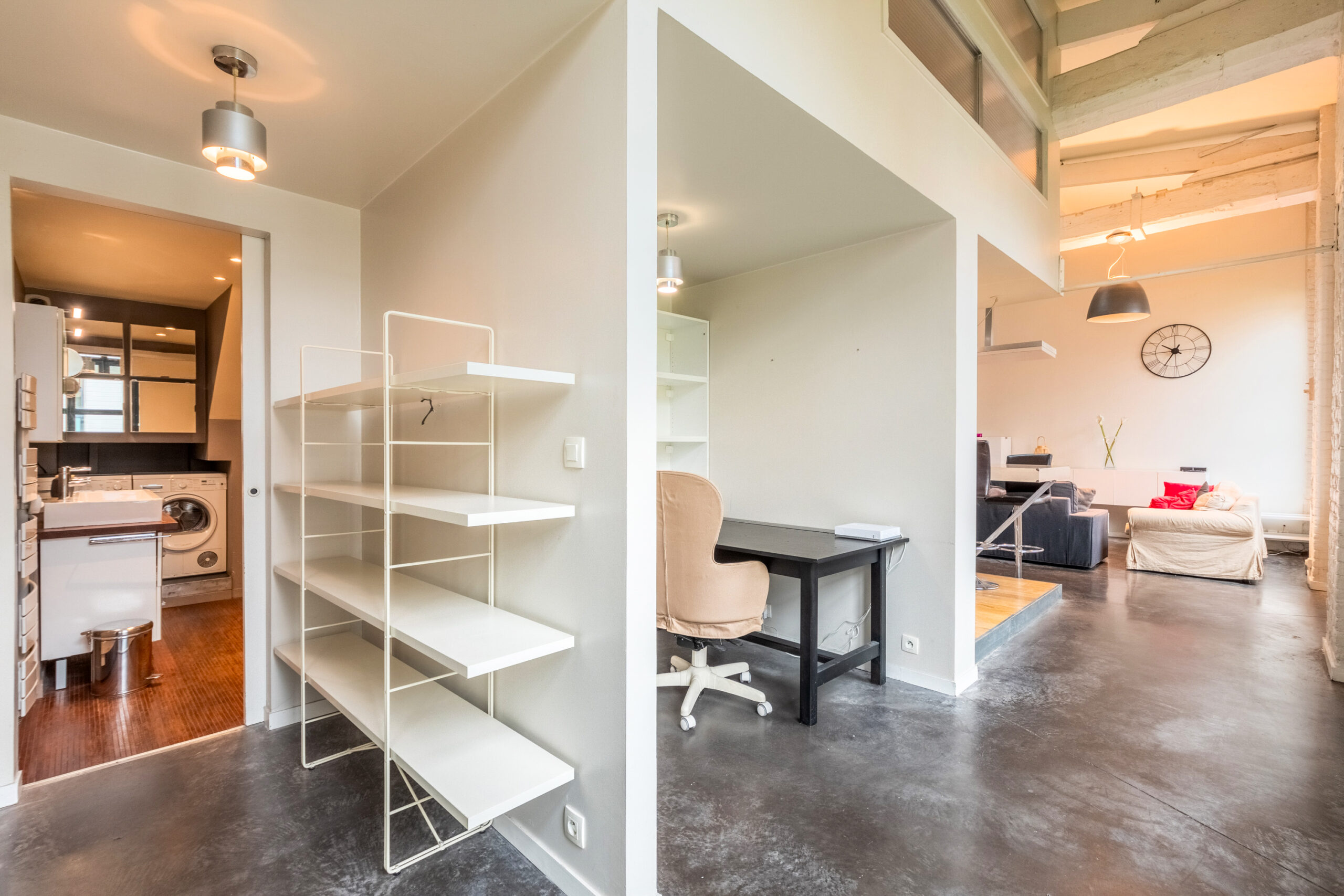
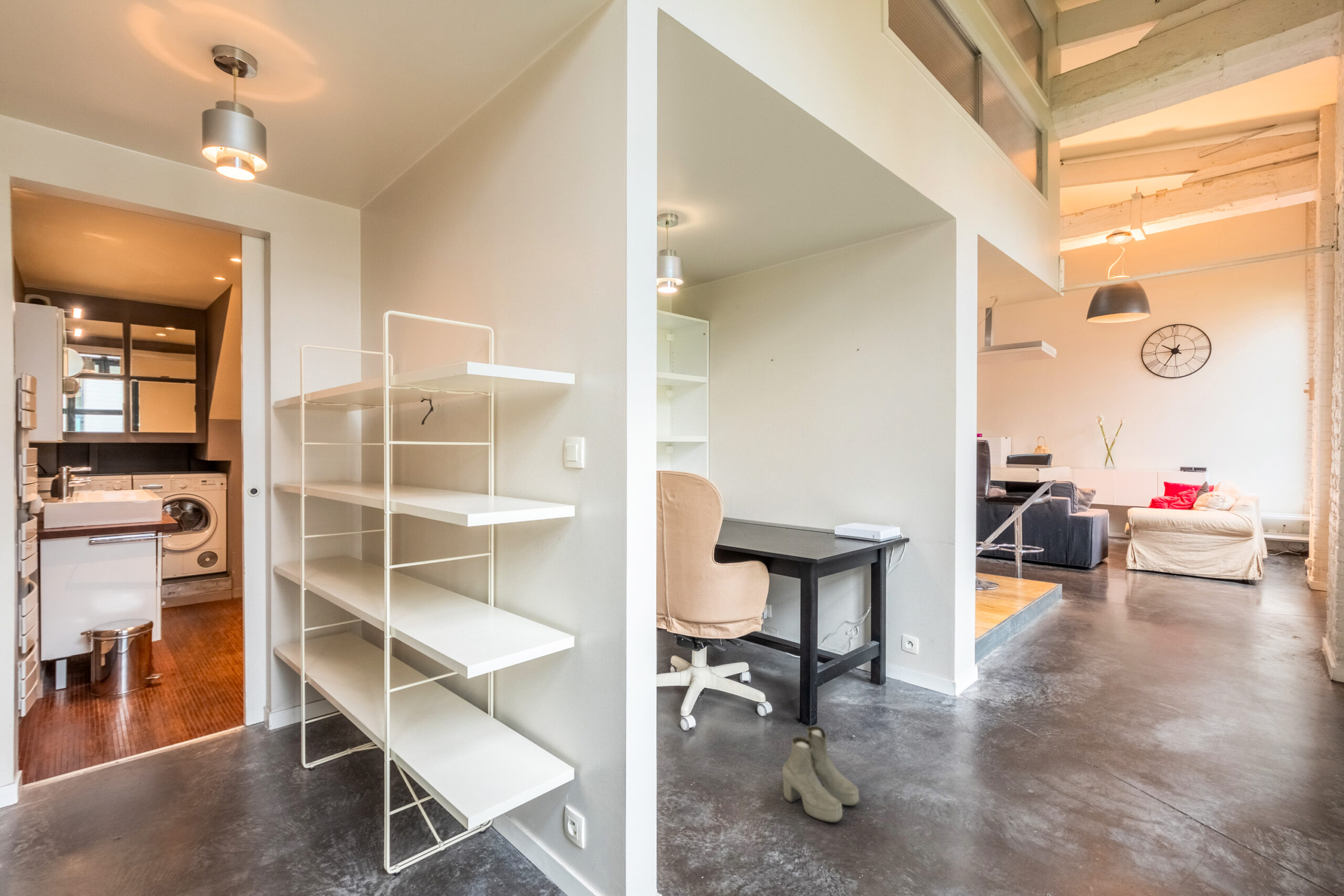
+ boots (820, 769)
